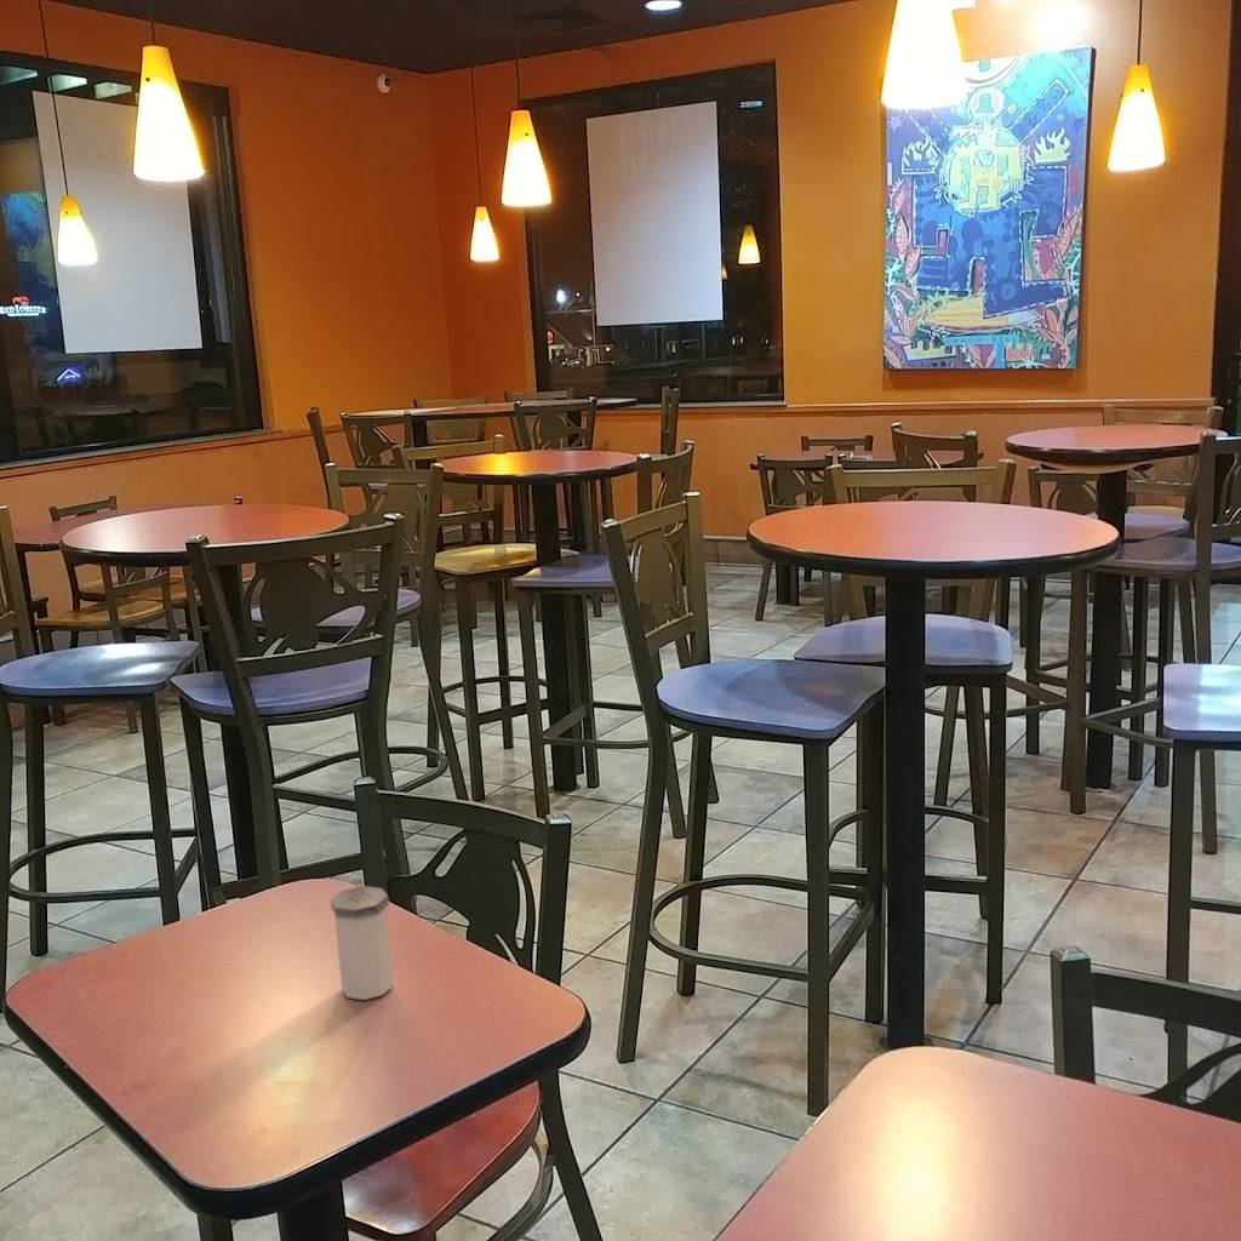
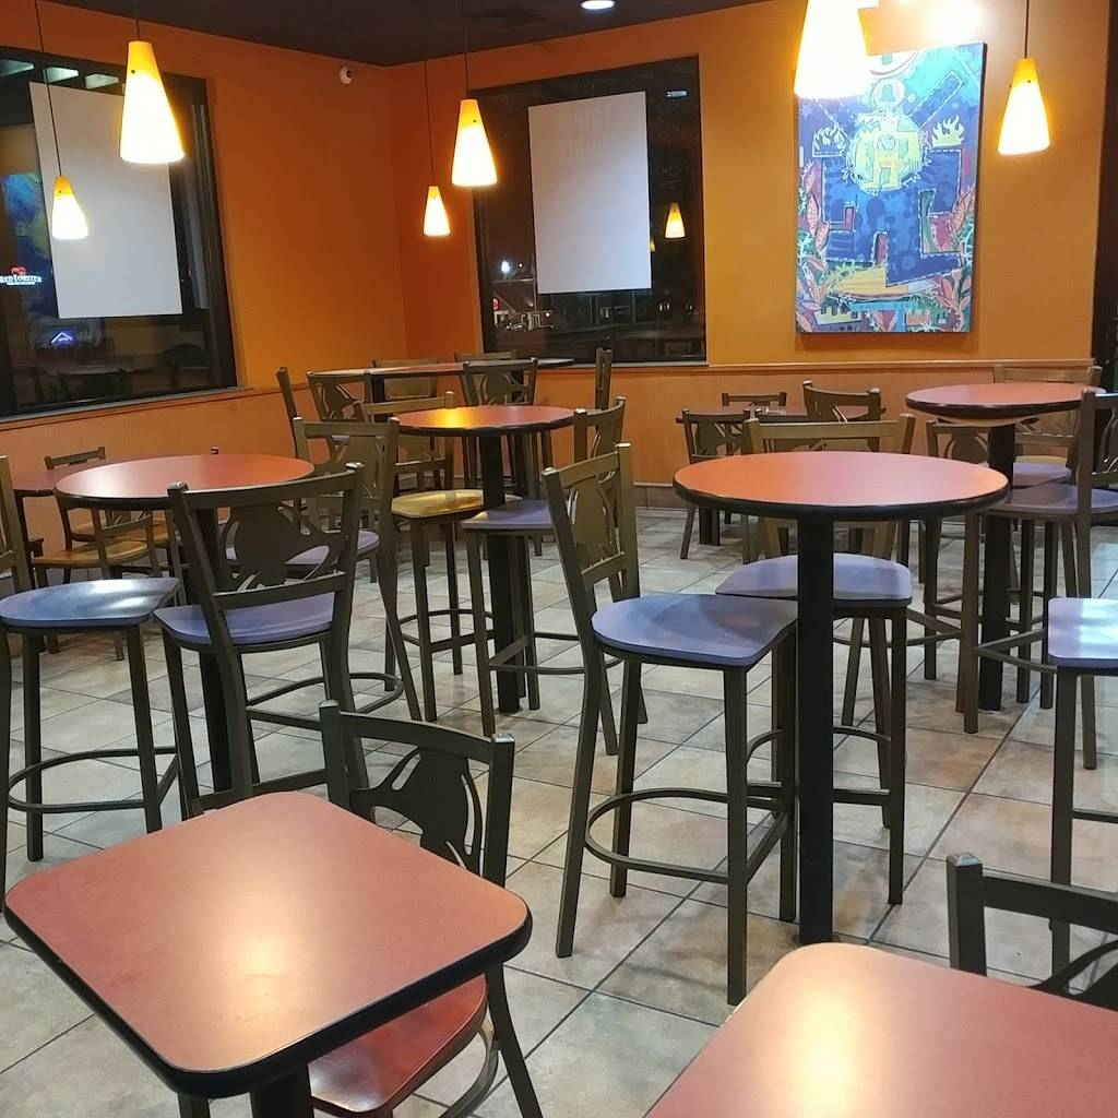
- salt shaker (362, 942)
